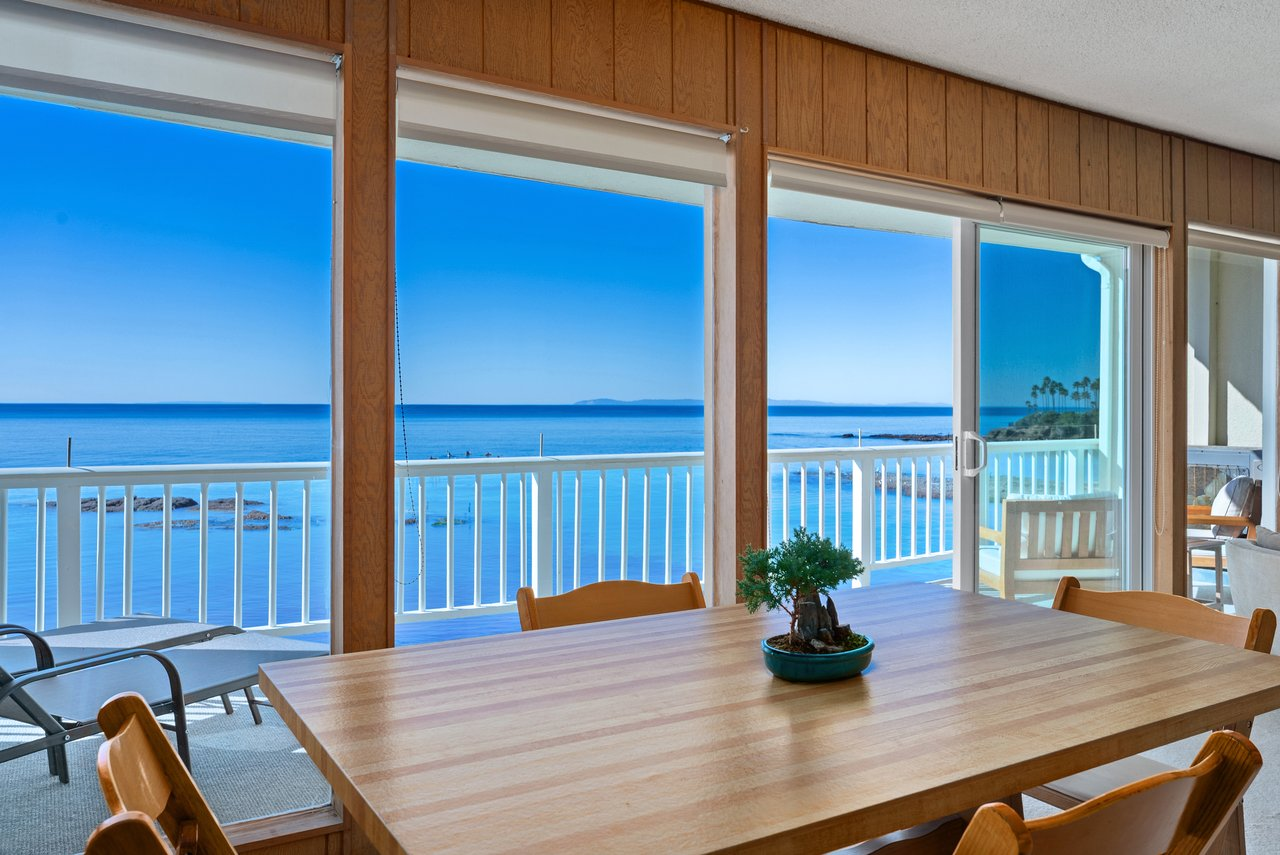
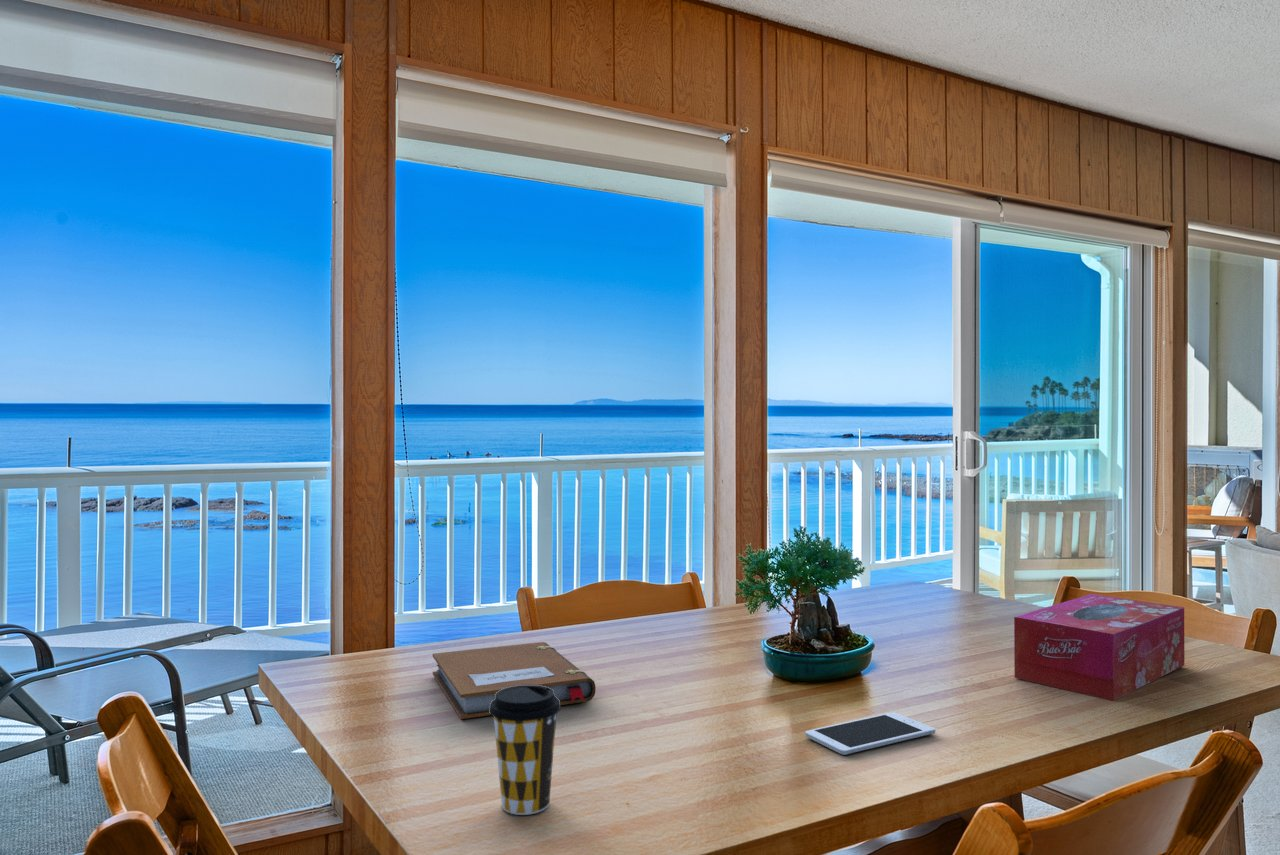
+ tissue box (1101, 641)
+ cell phone (870, 732)
+ coffee cup (525, 748)
+ notebook (511, 676)
